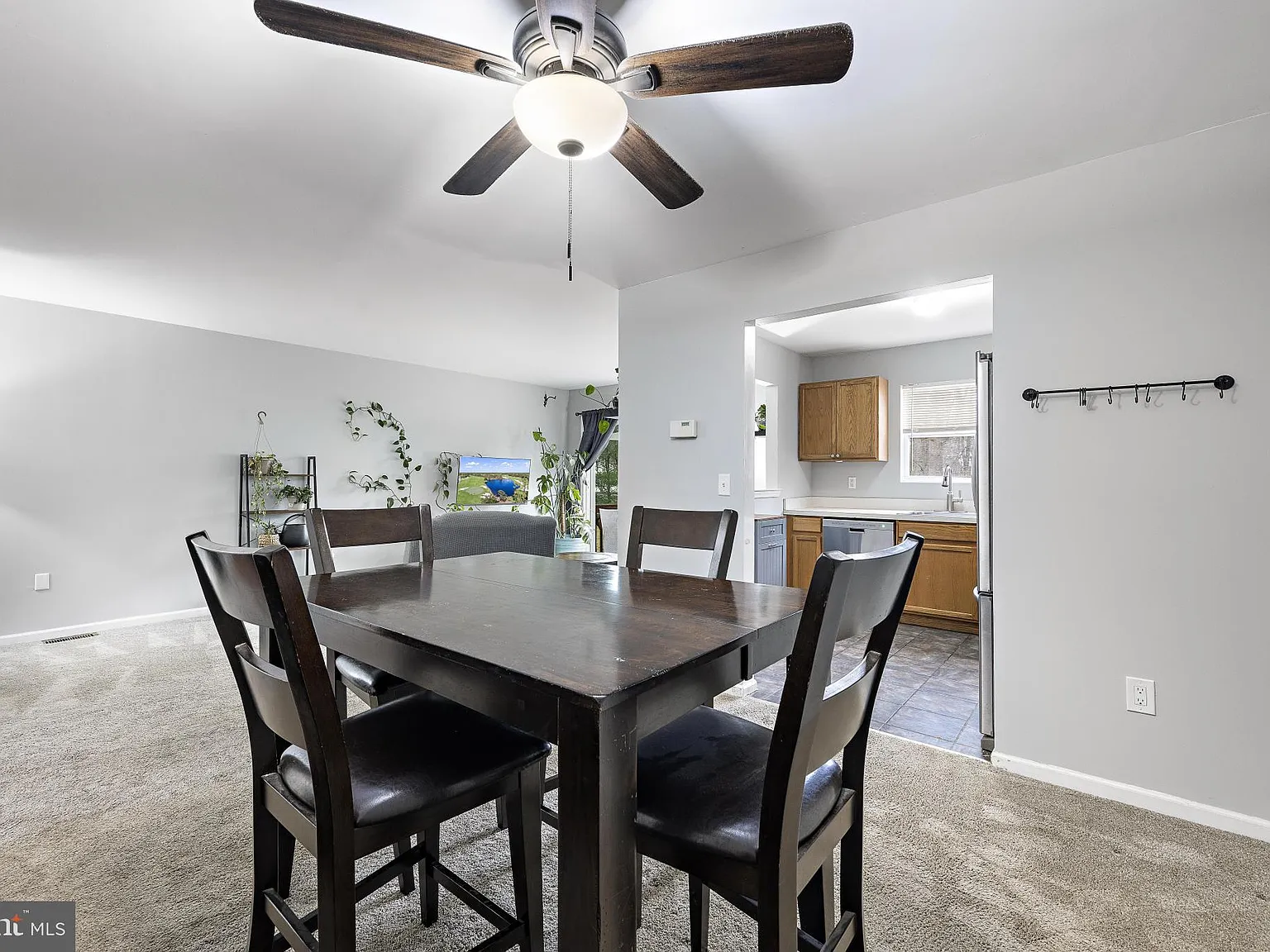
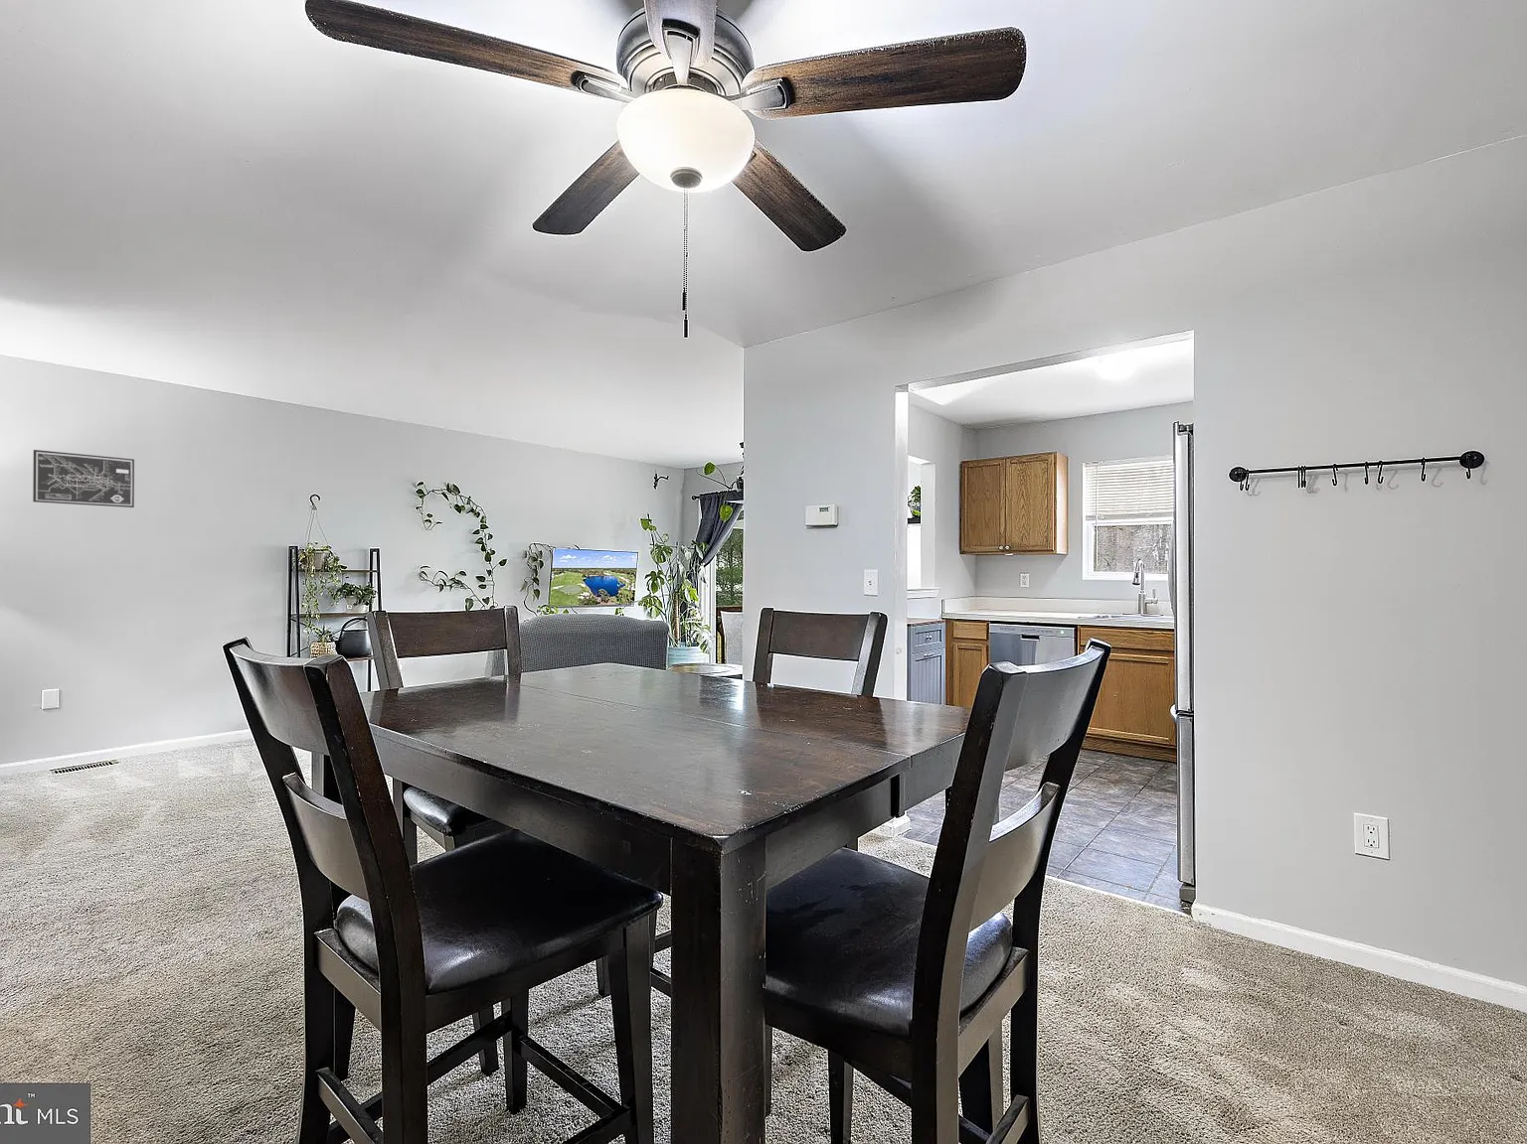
+ wall art (85, 479)
